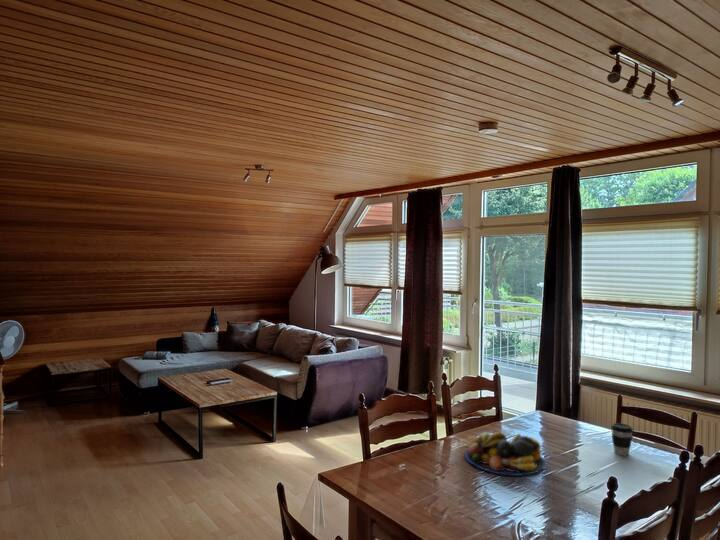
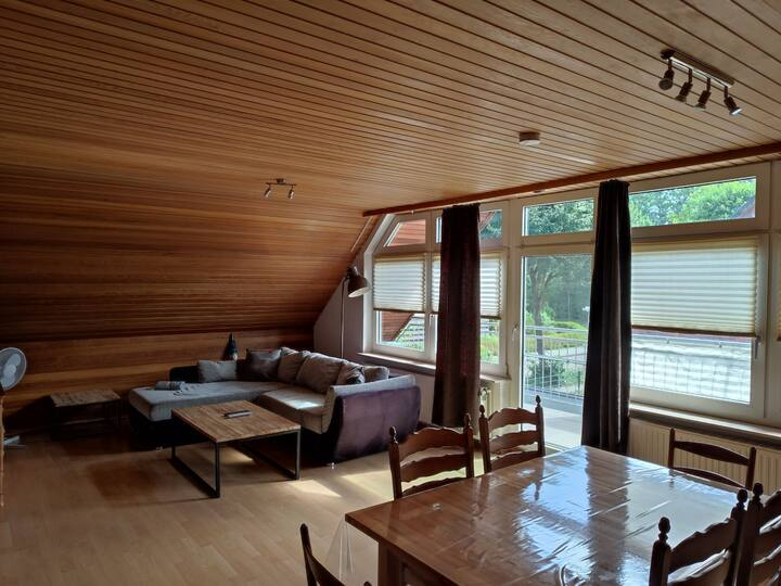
- fruit bowl (503, 446)
- coffee cup (621, 439)
